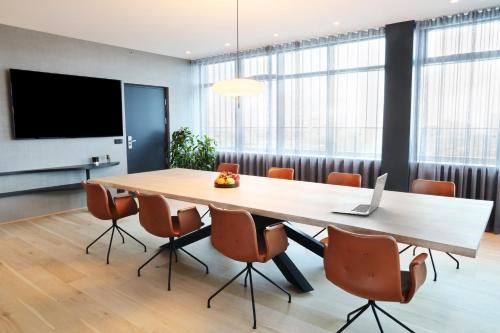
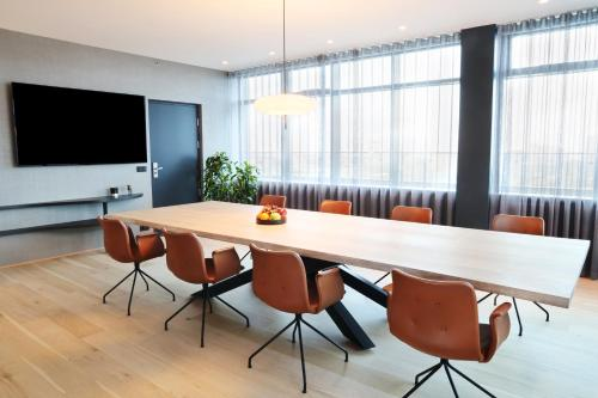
- laptop (359, 203)
